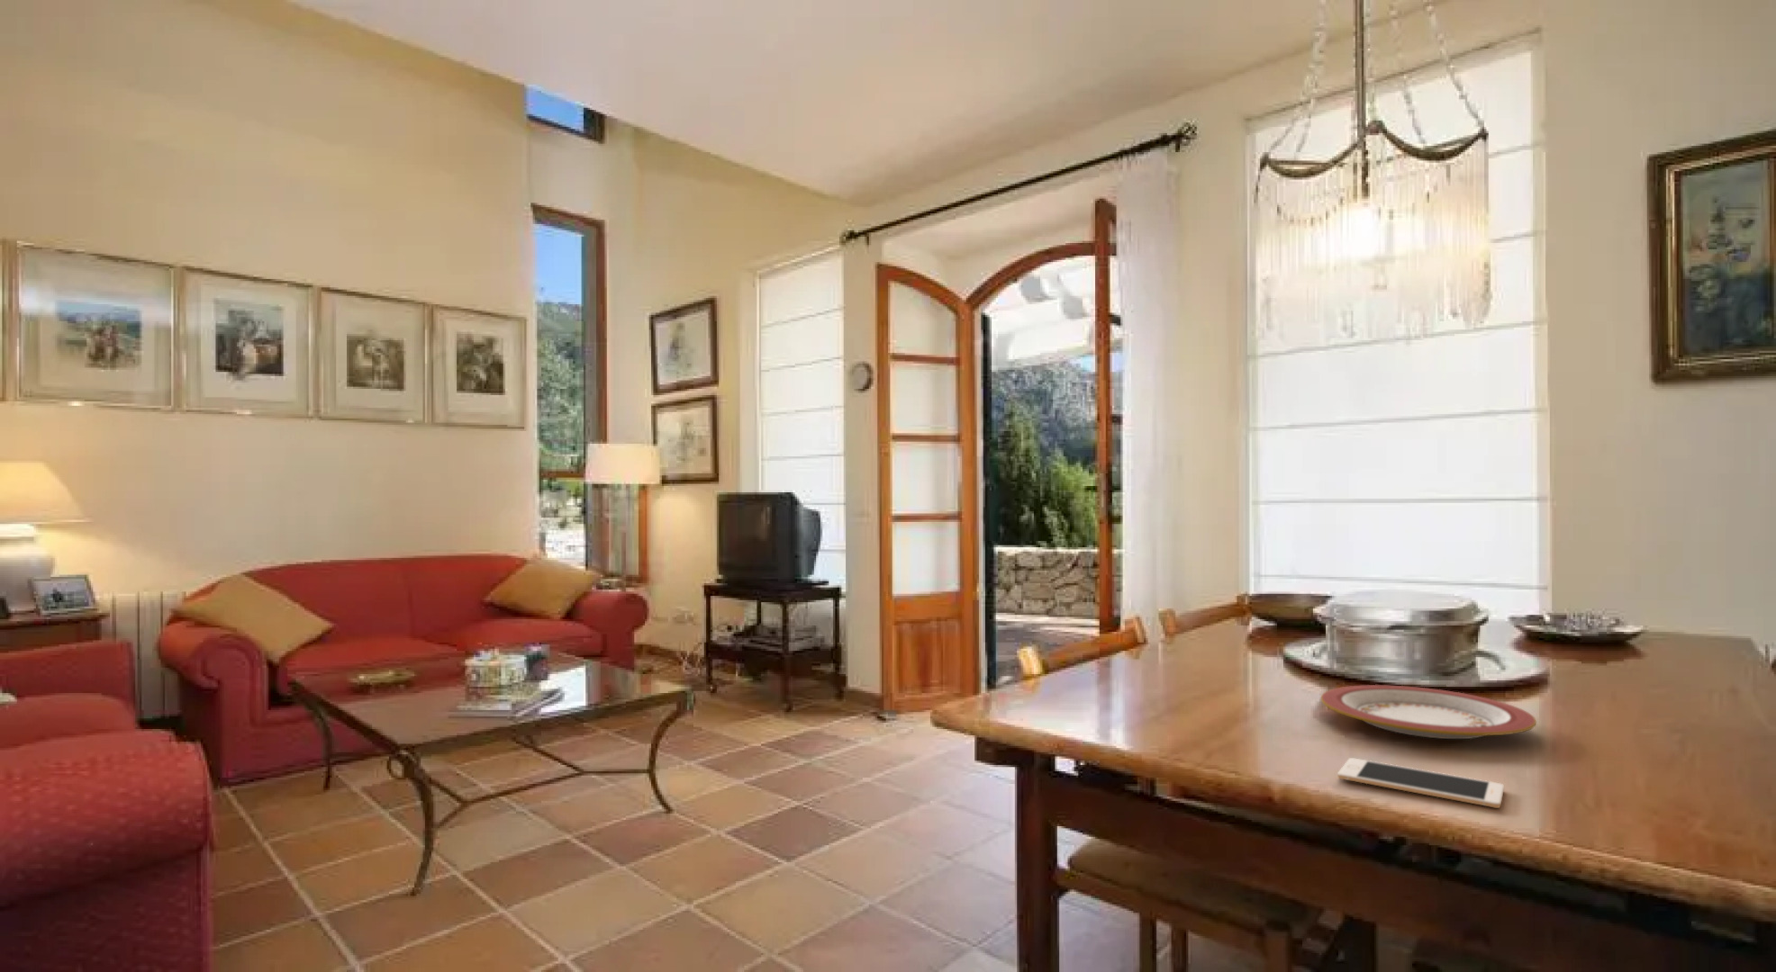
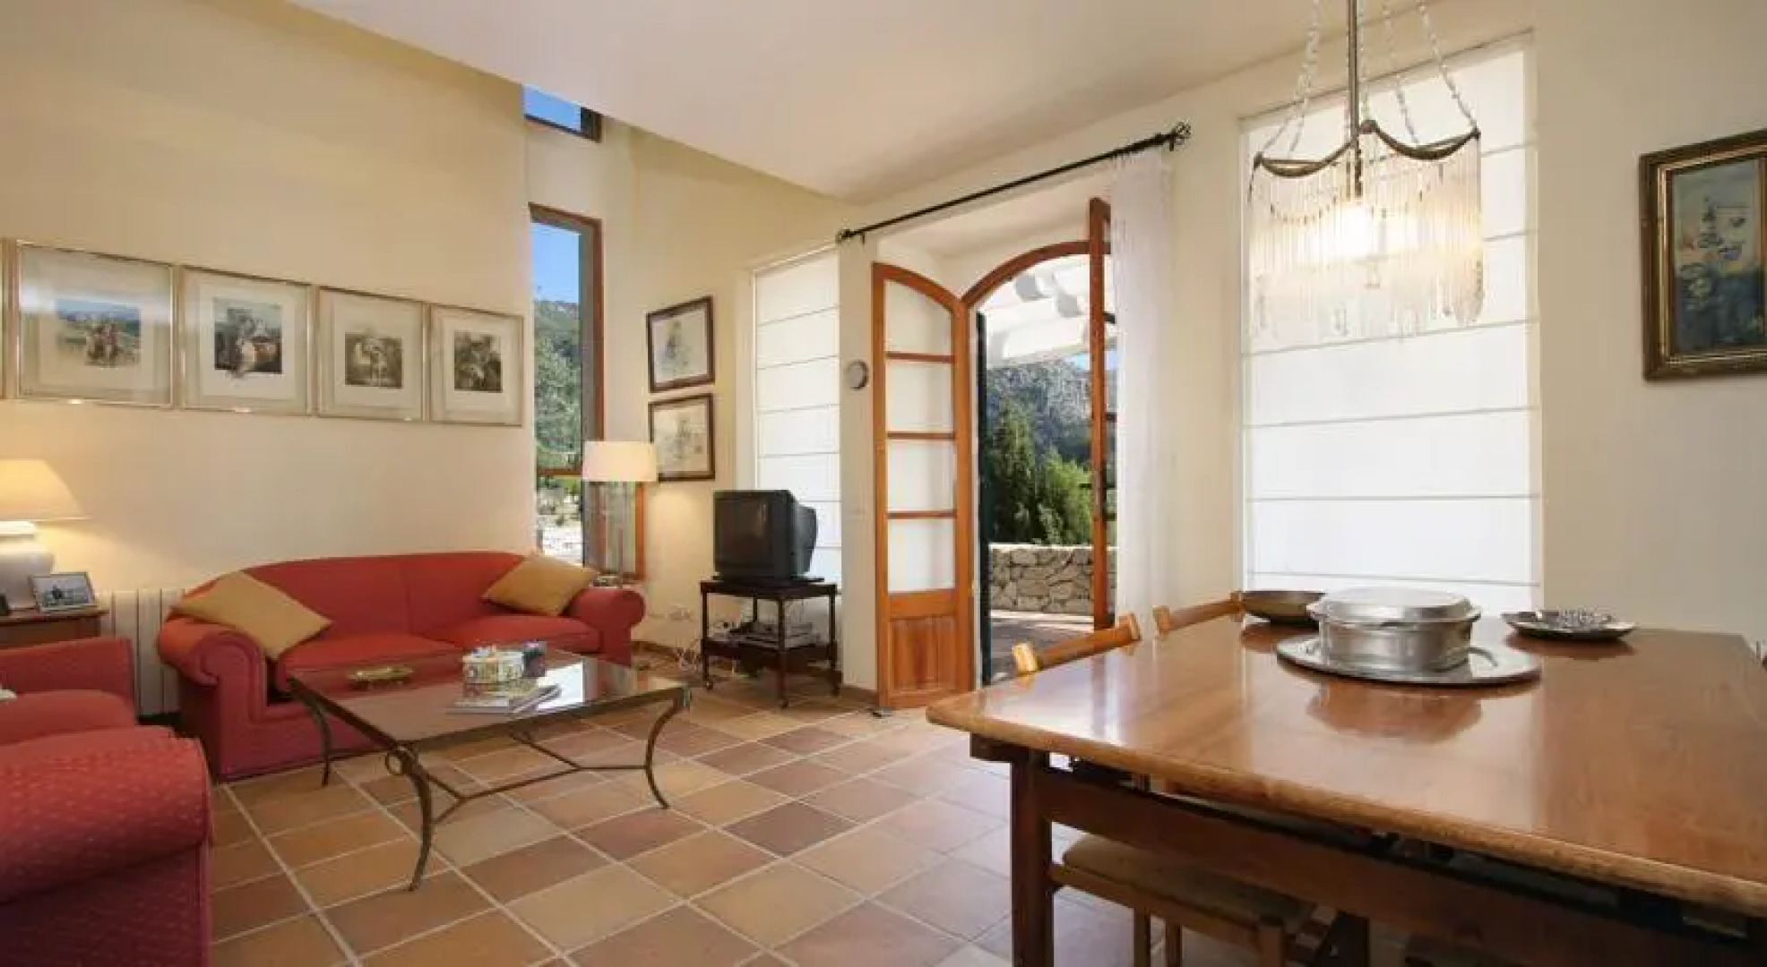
- plate (1422, 713)
- cell phone (1418, 782)
